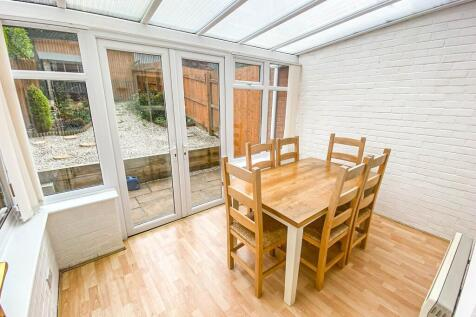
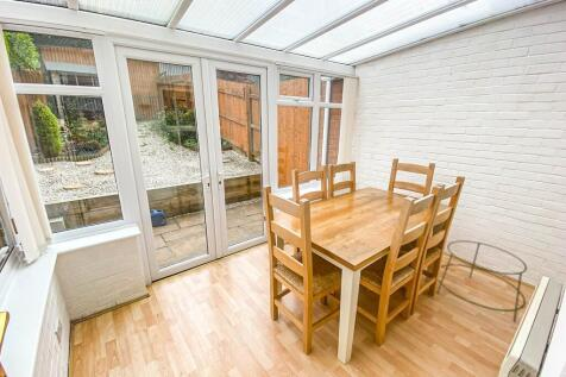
+ plant stand (480, 270)
